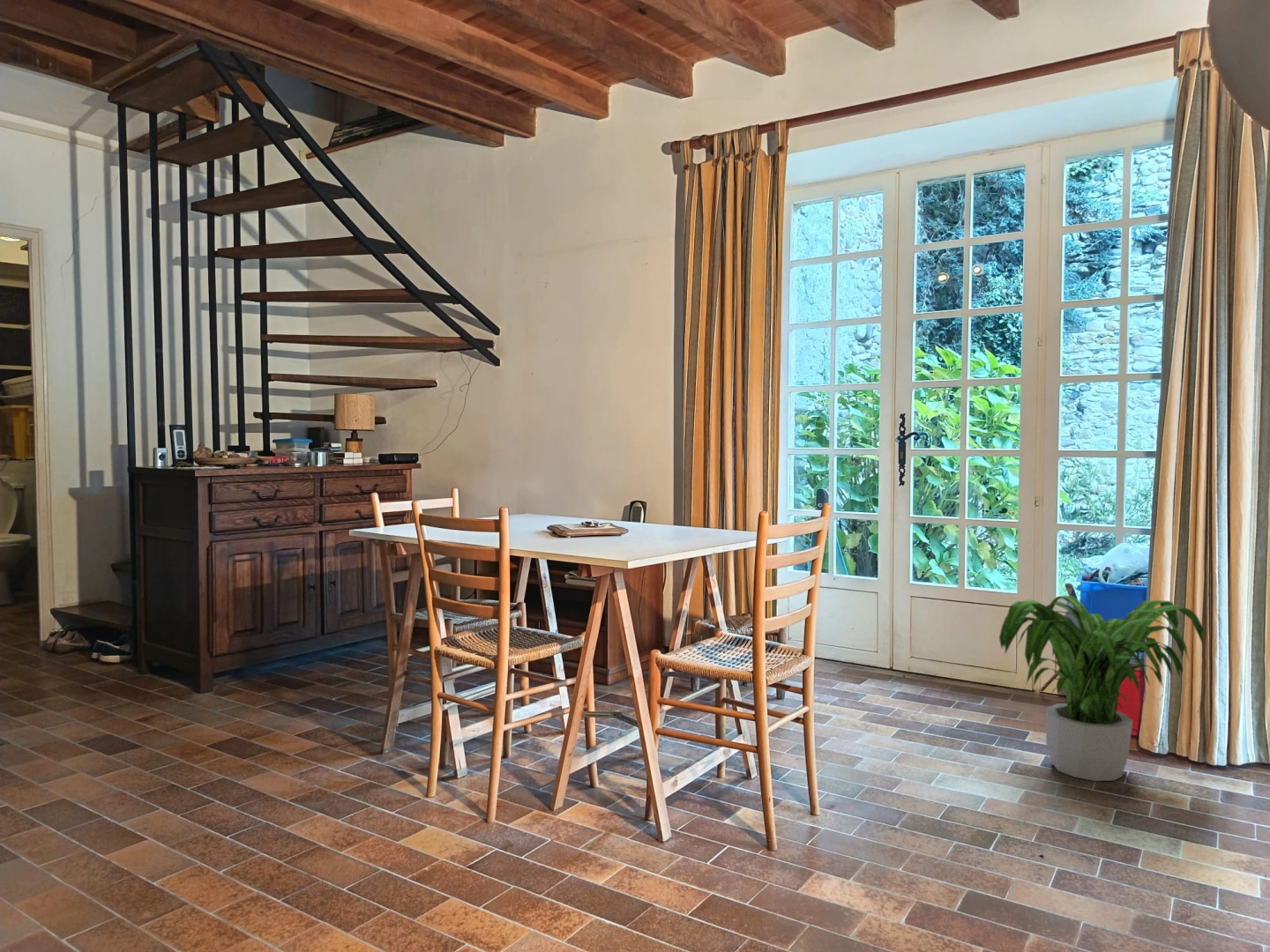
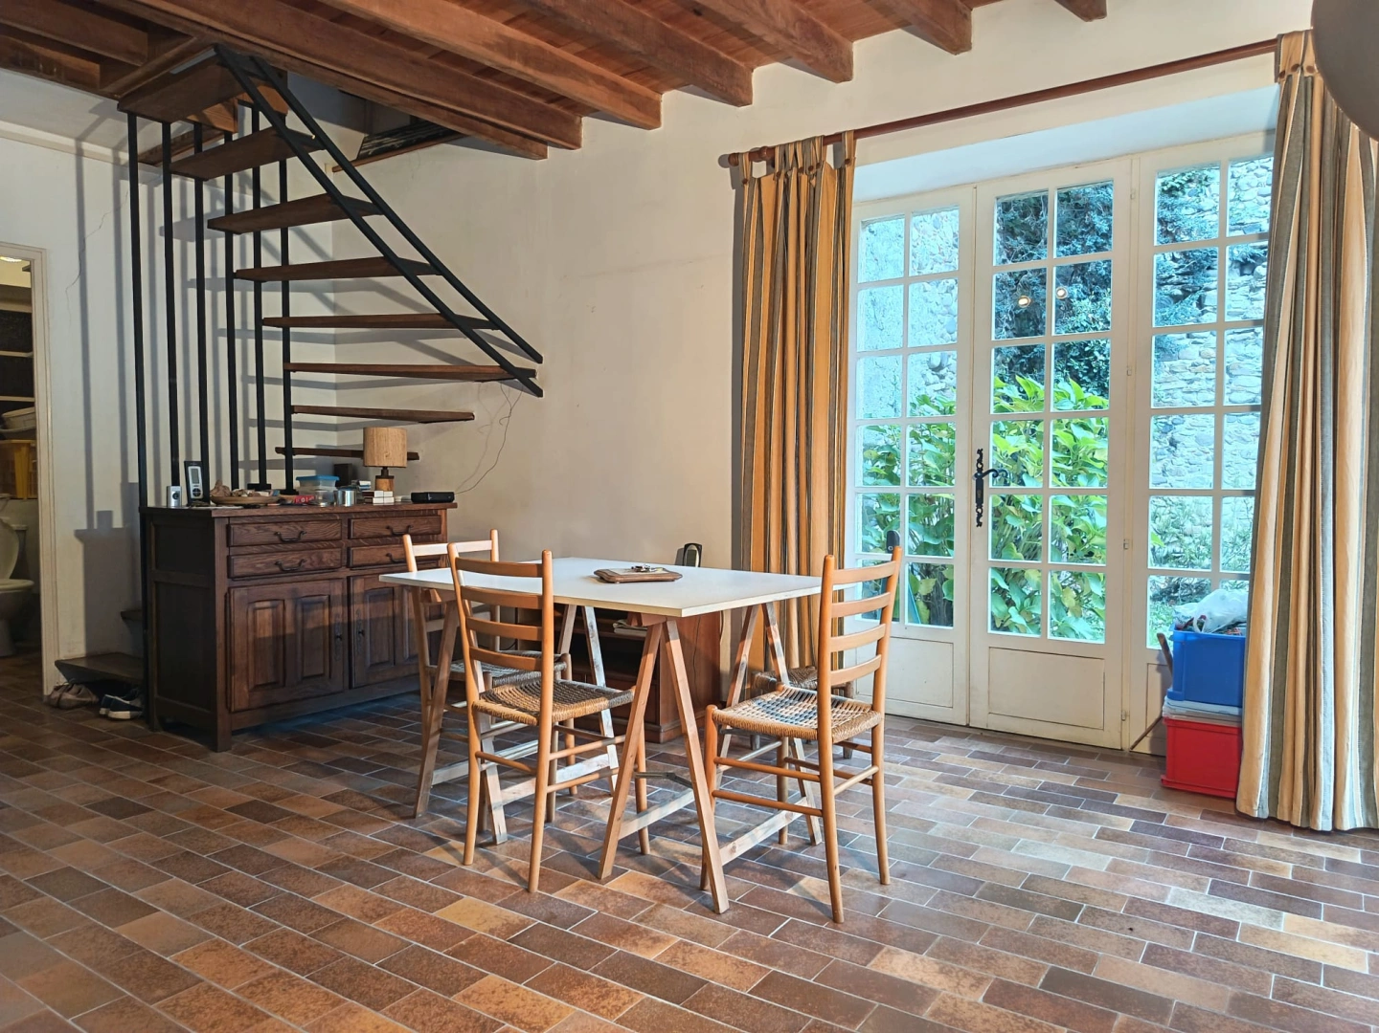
- potted plant (1098, 685)
